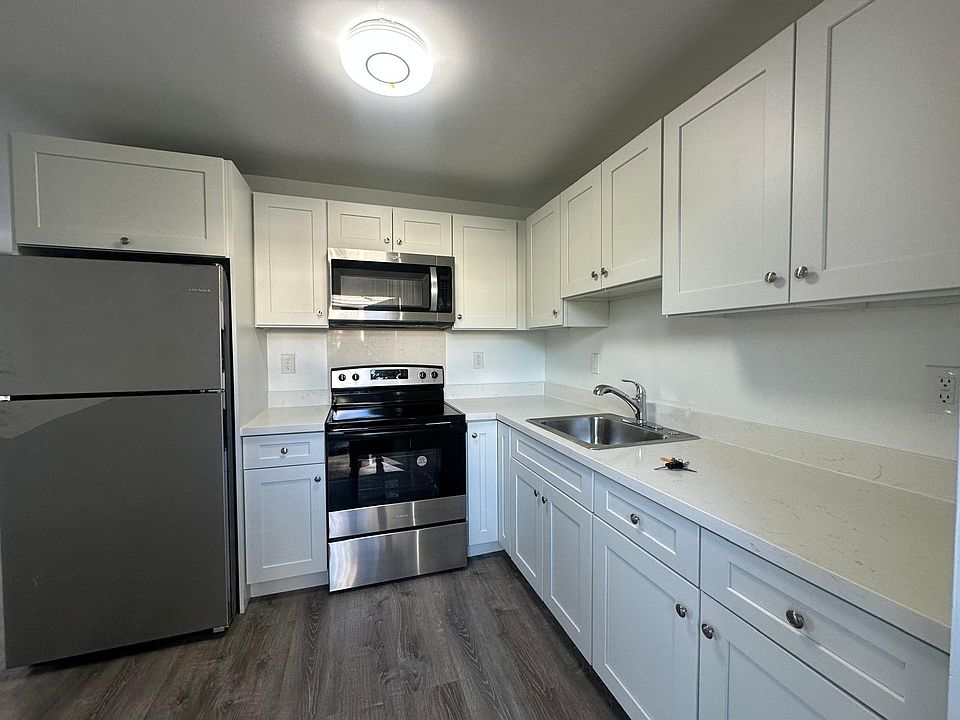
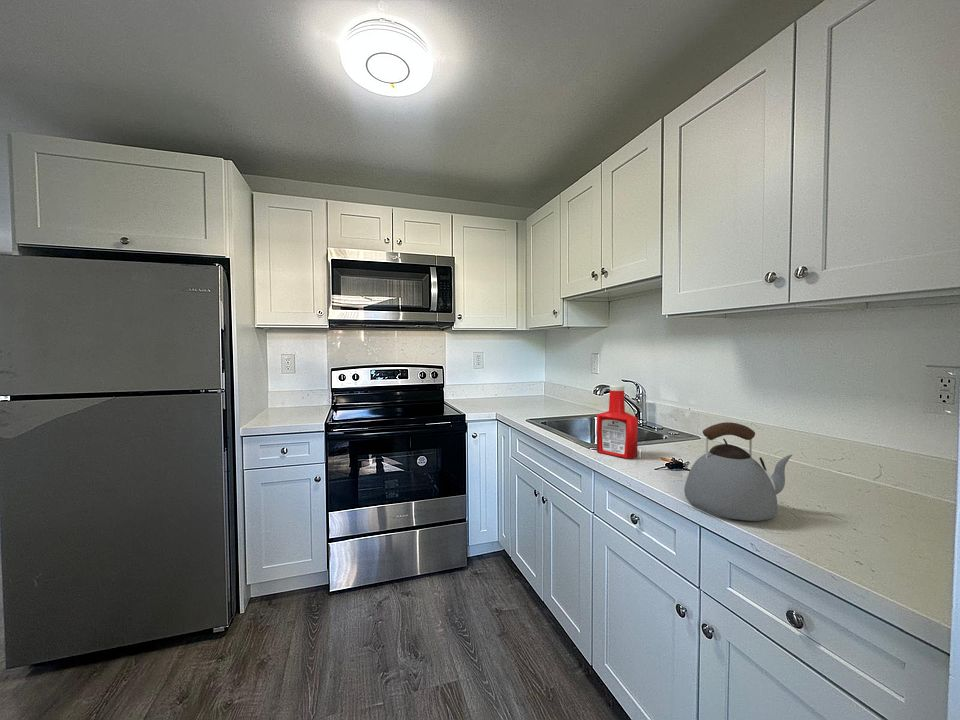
+ kettle (741, 464)
+ soap bottle (616, 419)
